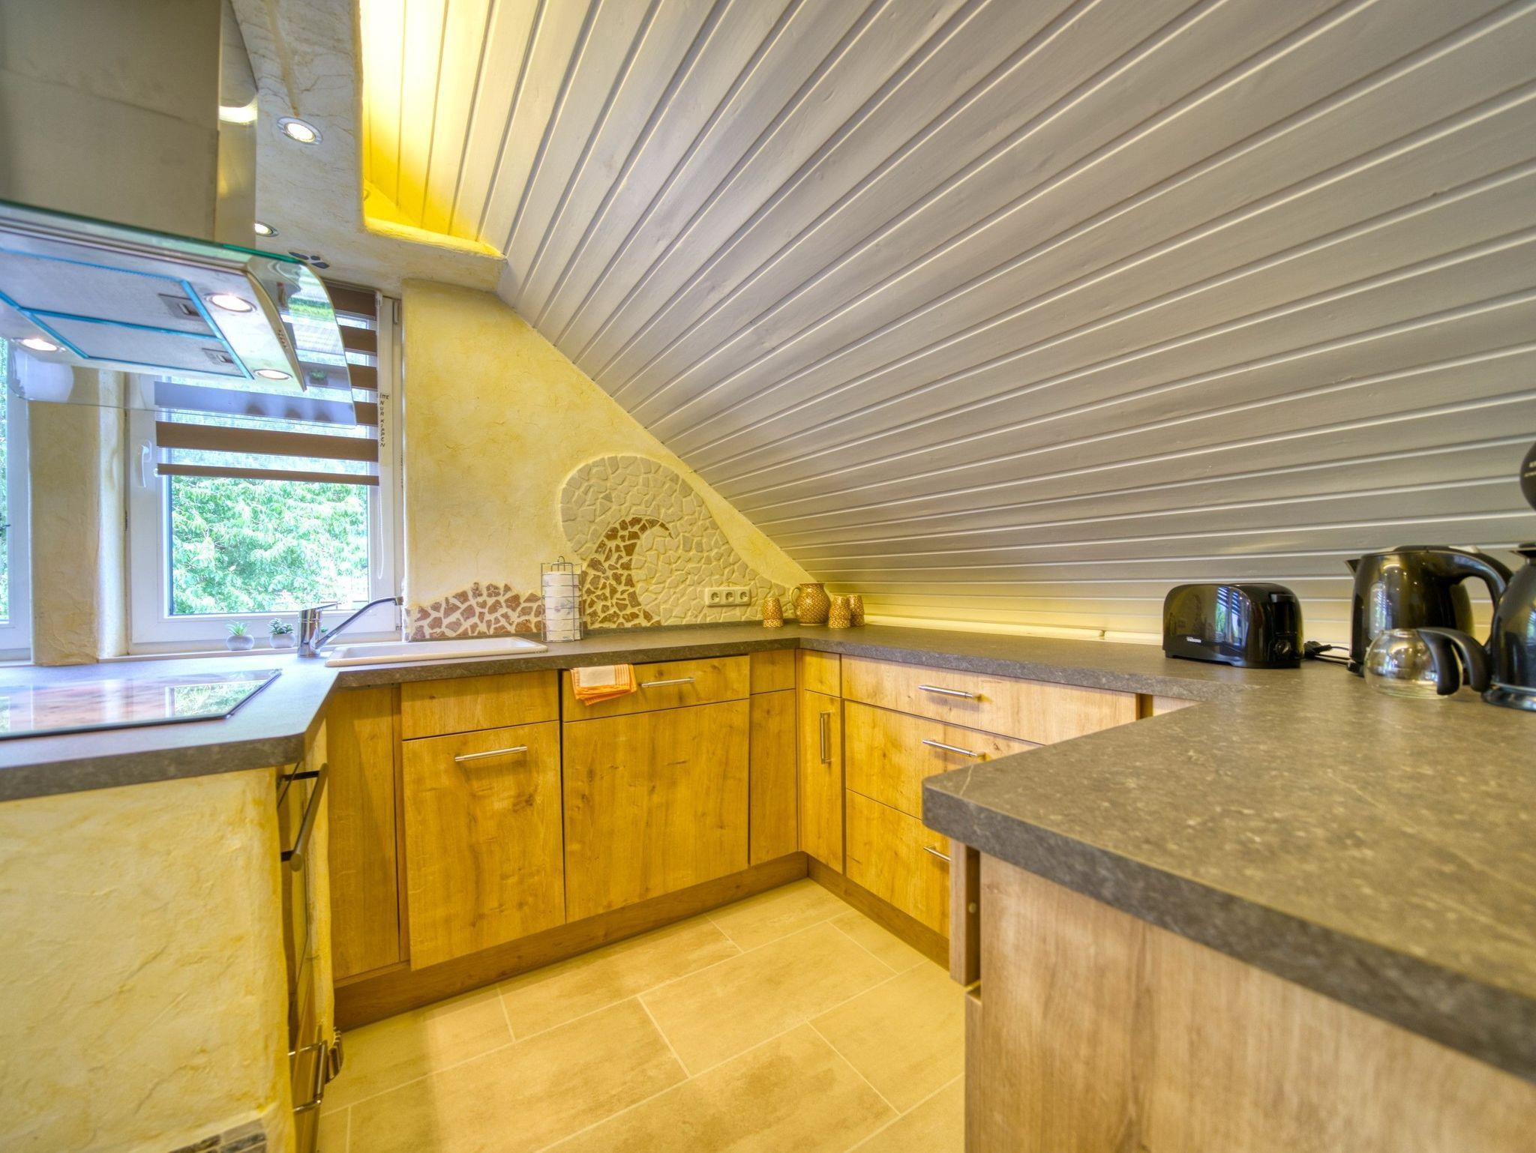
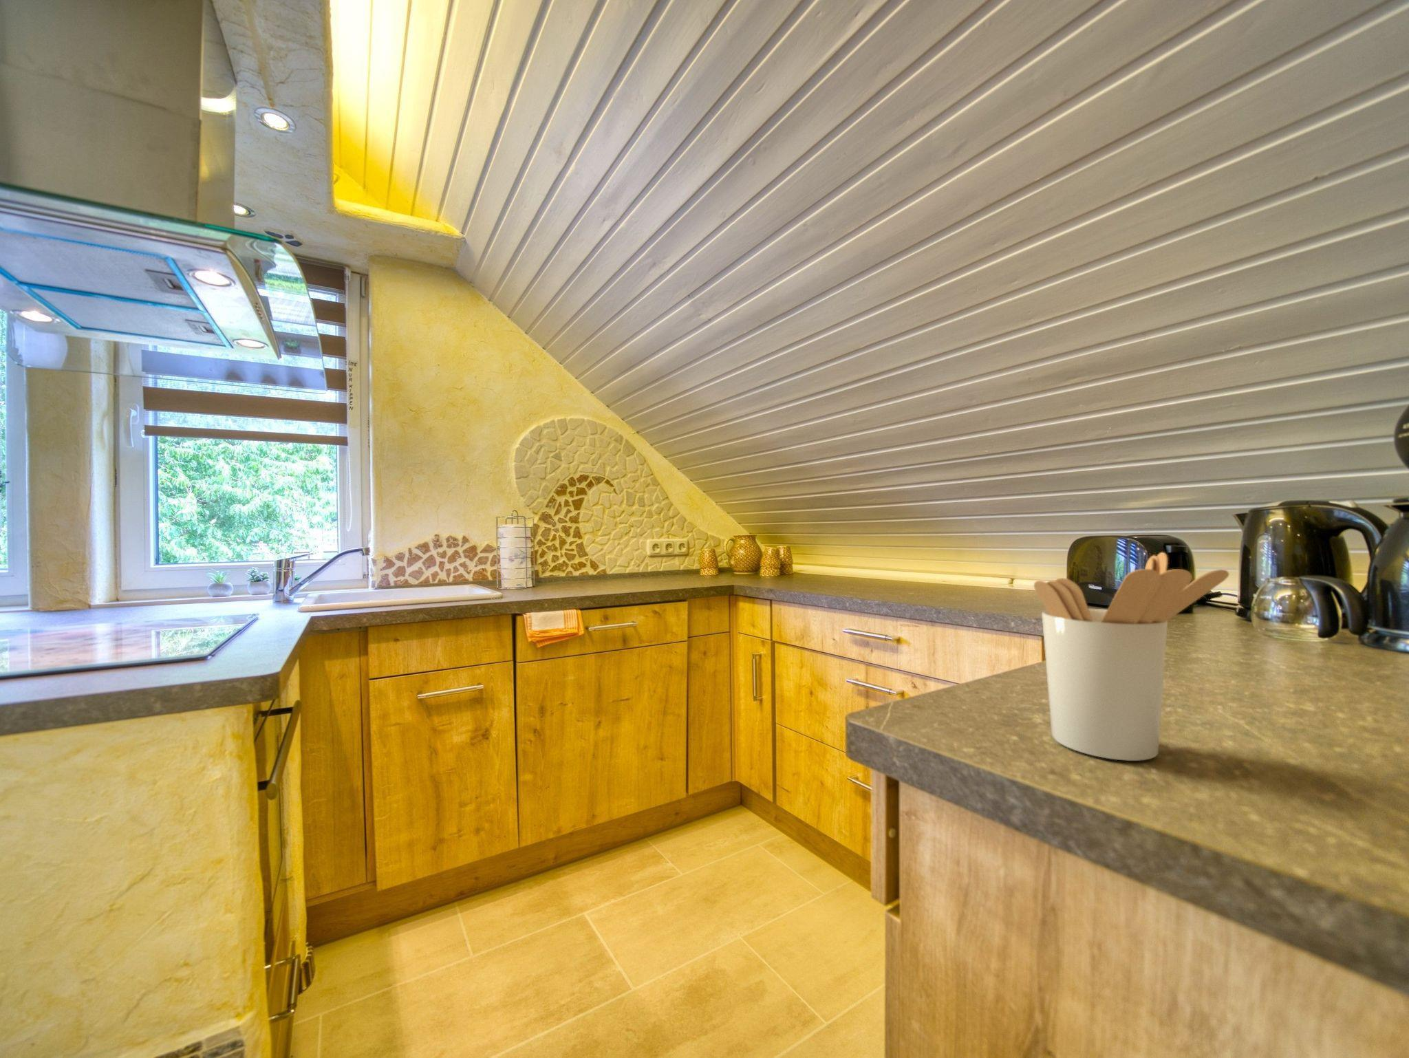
+ utensil holder (1123, 655)
